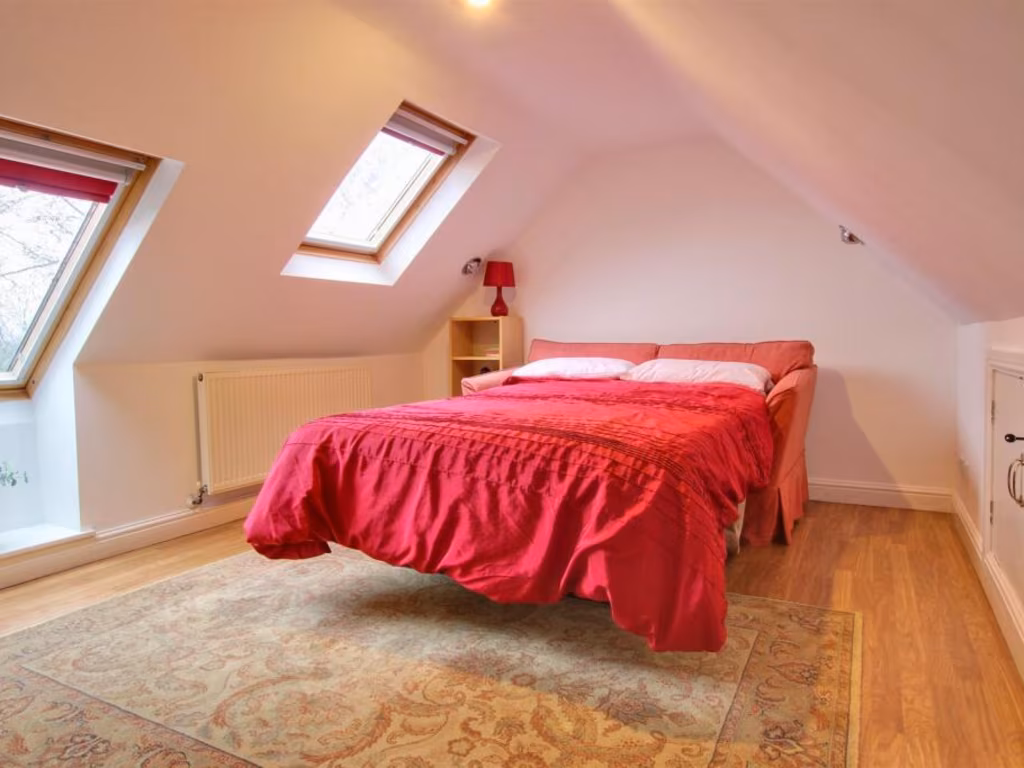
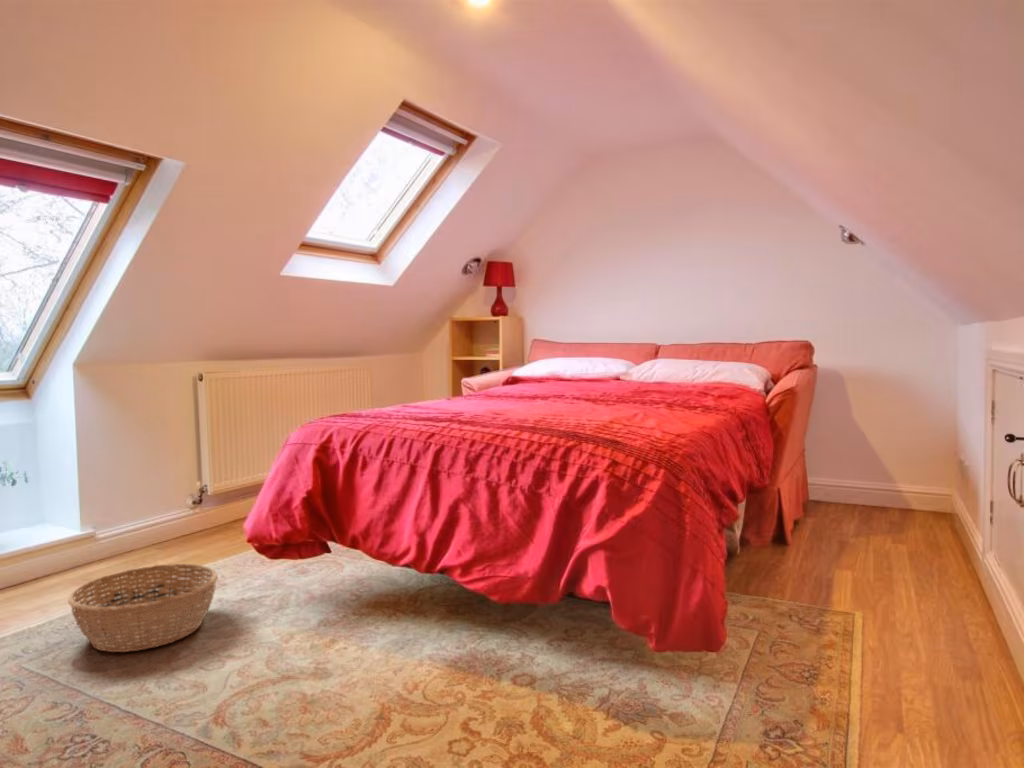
+ basket (147, 607)
